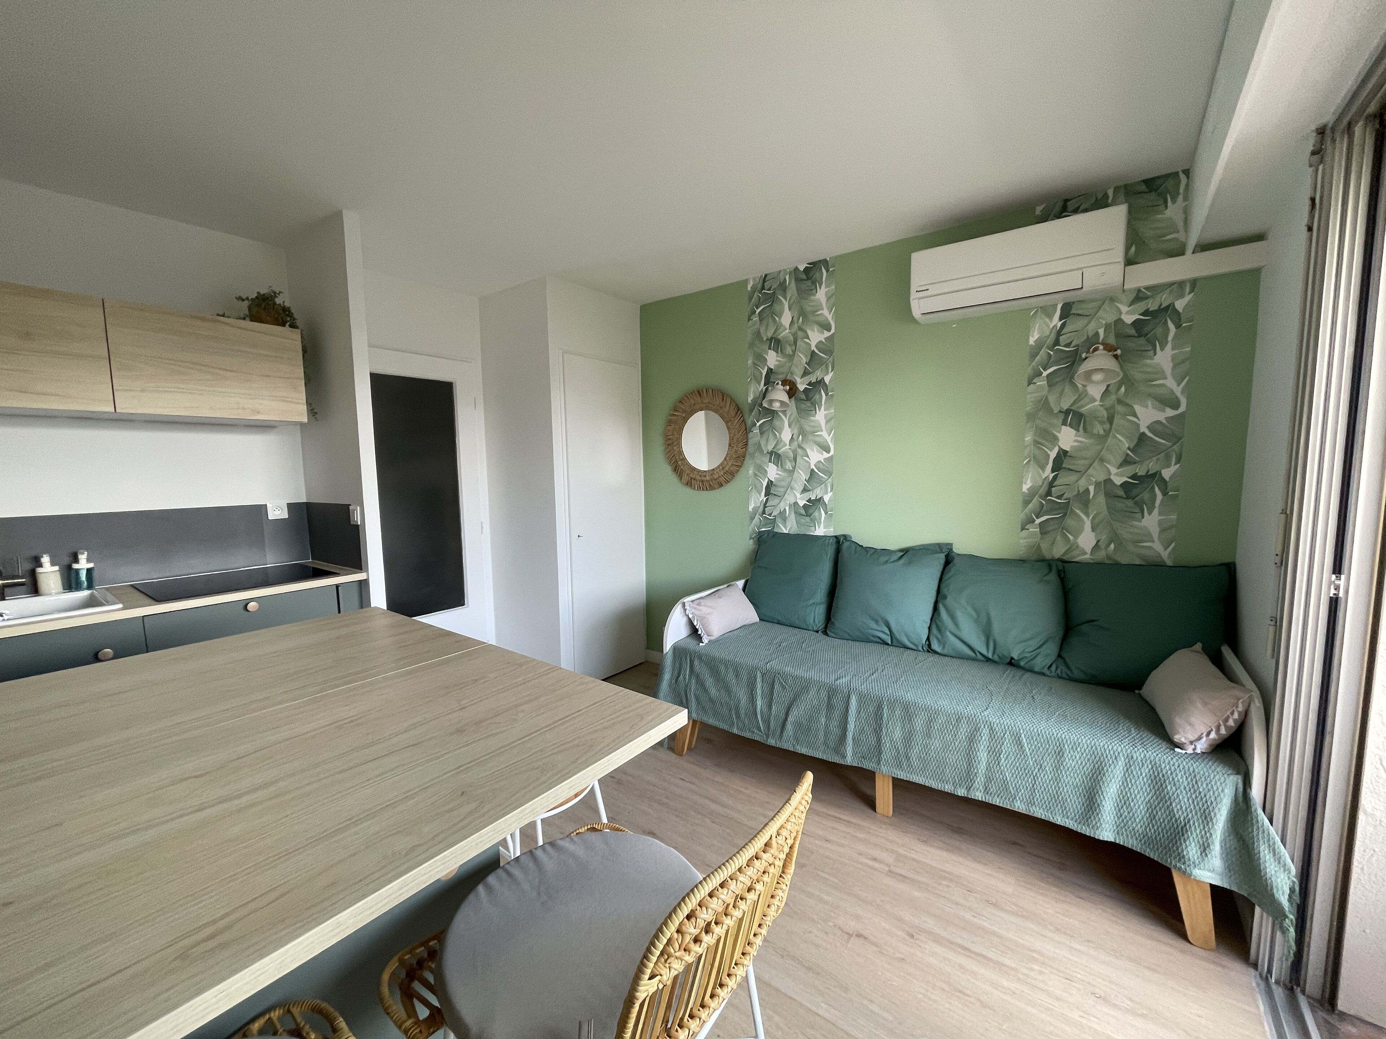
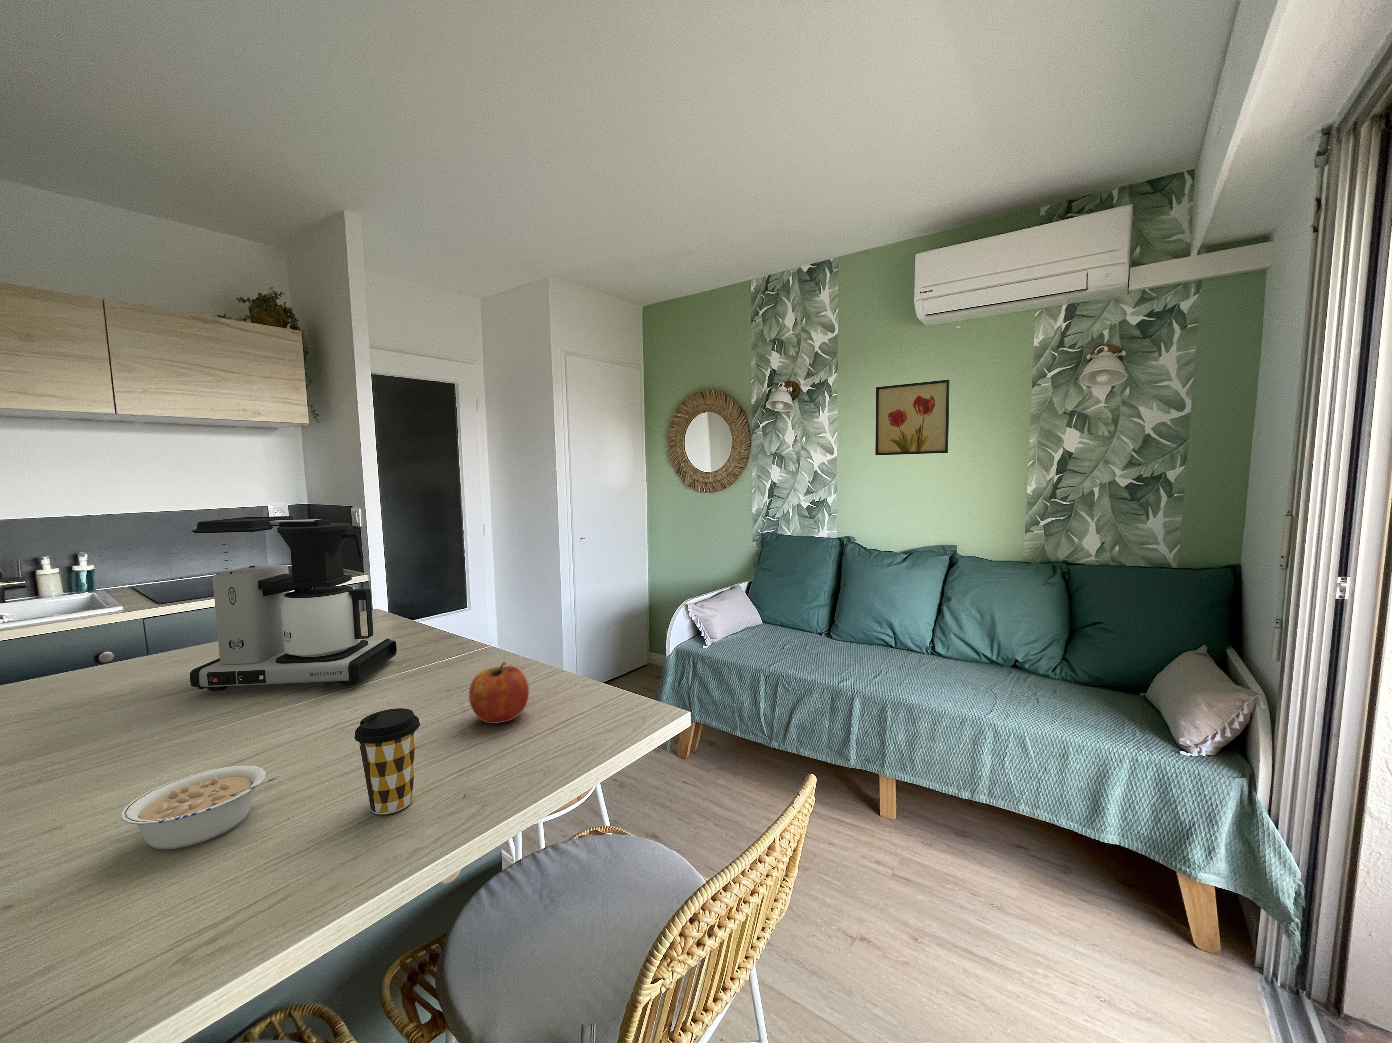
+ coffee maker (297, 598)
+ wall art (911, 419)
+ legume (205, 804)
+ fruit (499, 690)
+ coffee cup (390, 760)
